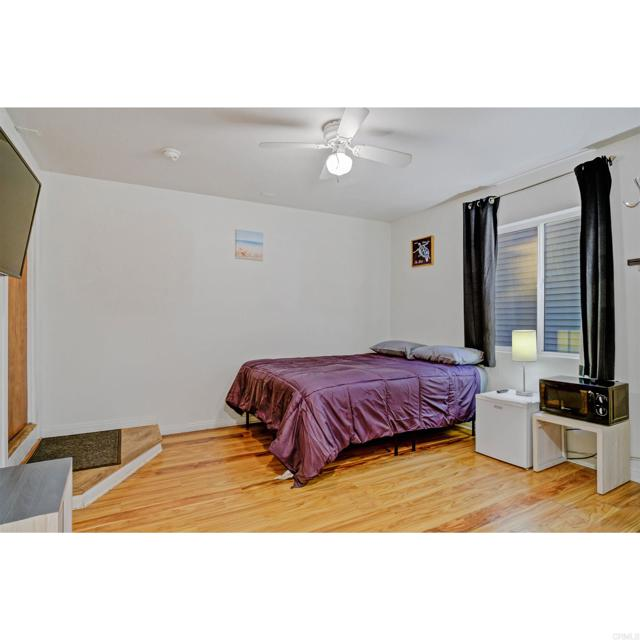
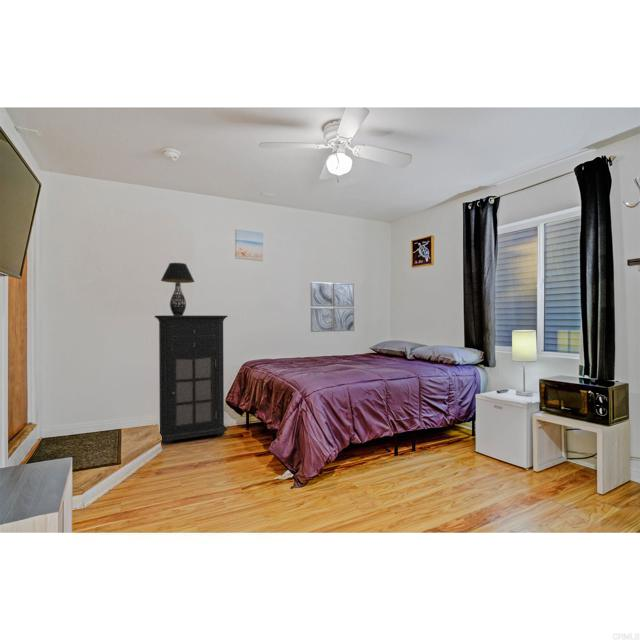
+ cabinet (192, 376)
+ table lamp (177, 289)
+ wall art (333, 306)
